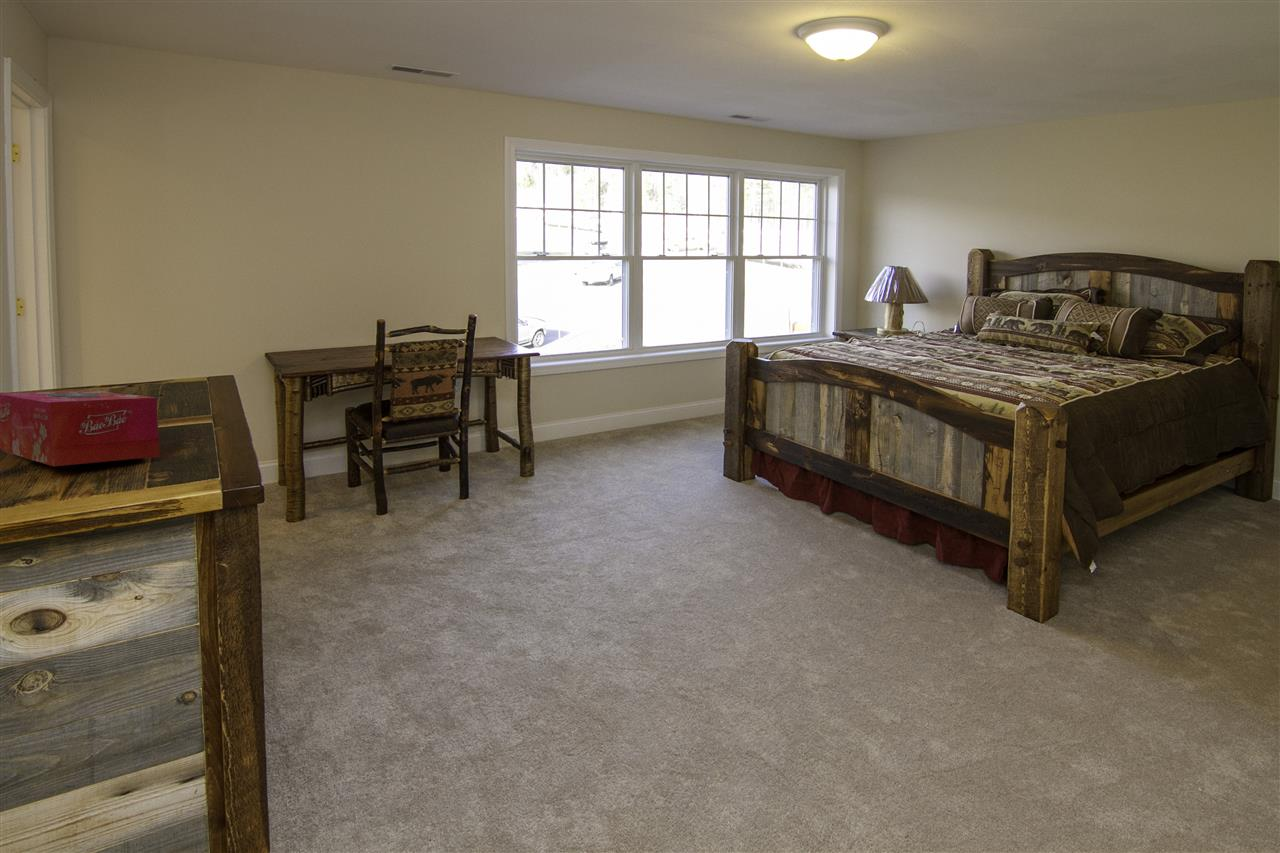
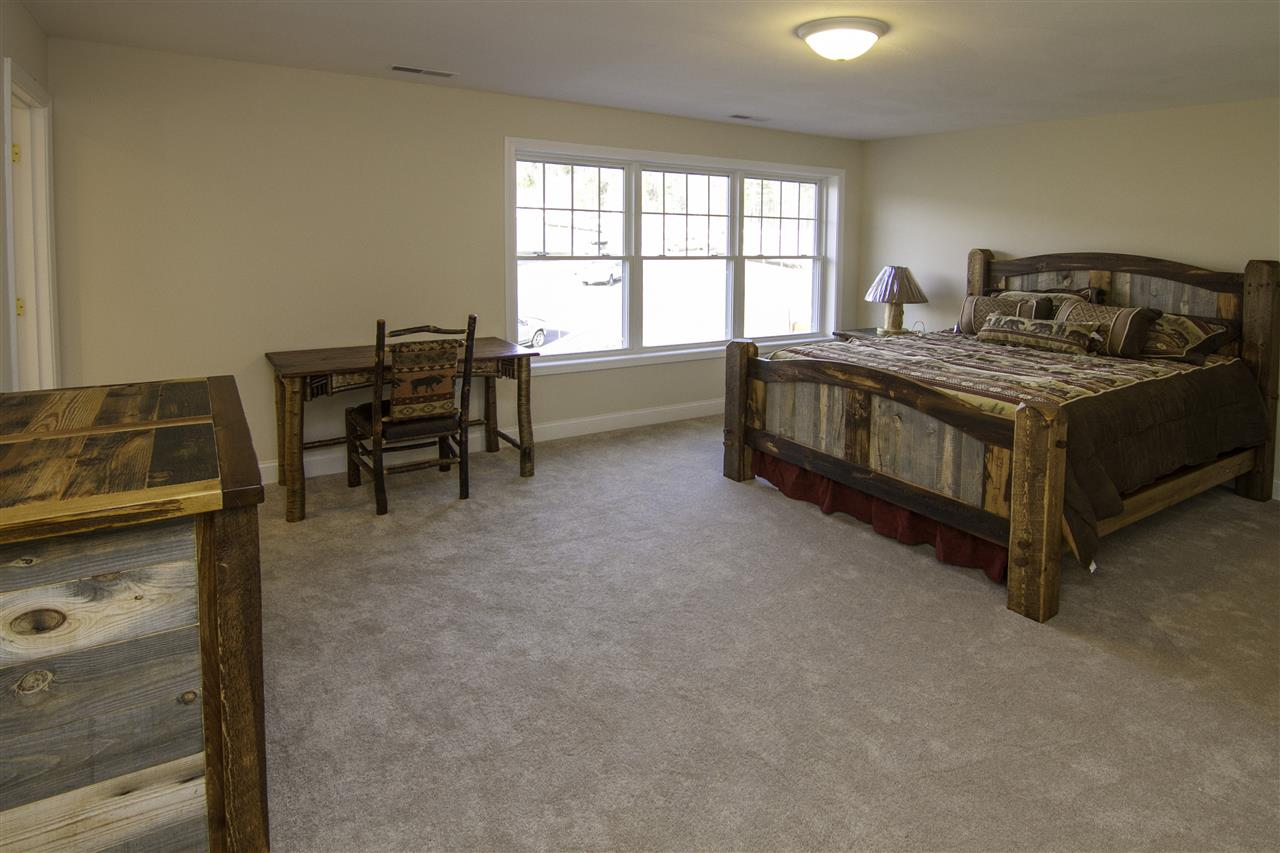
- tissue box (75, 424)
